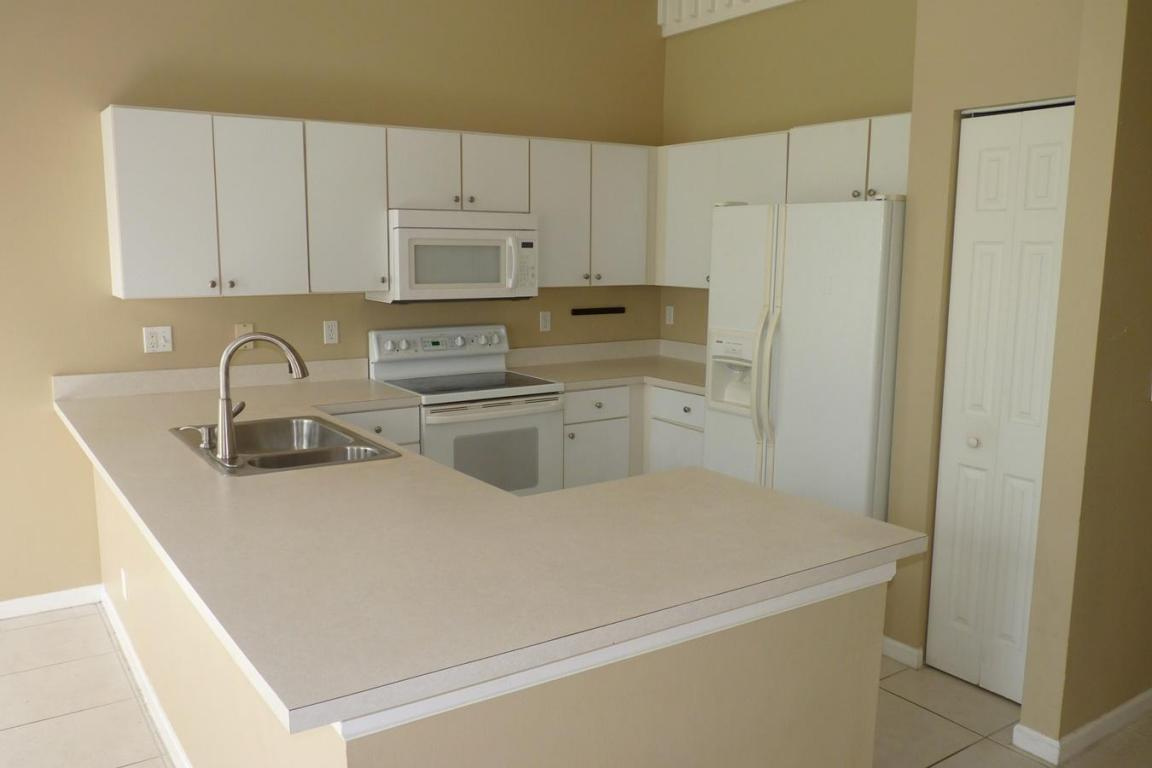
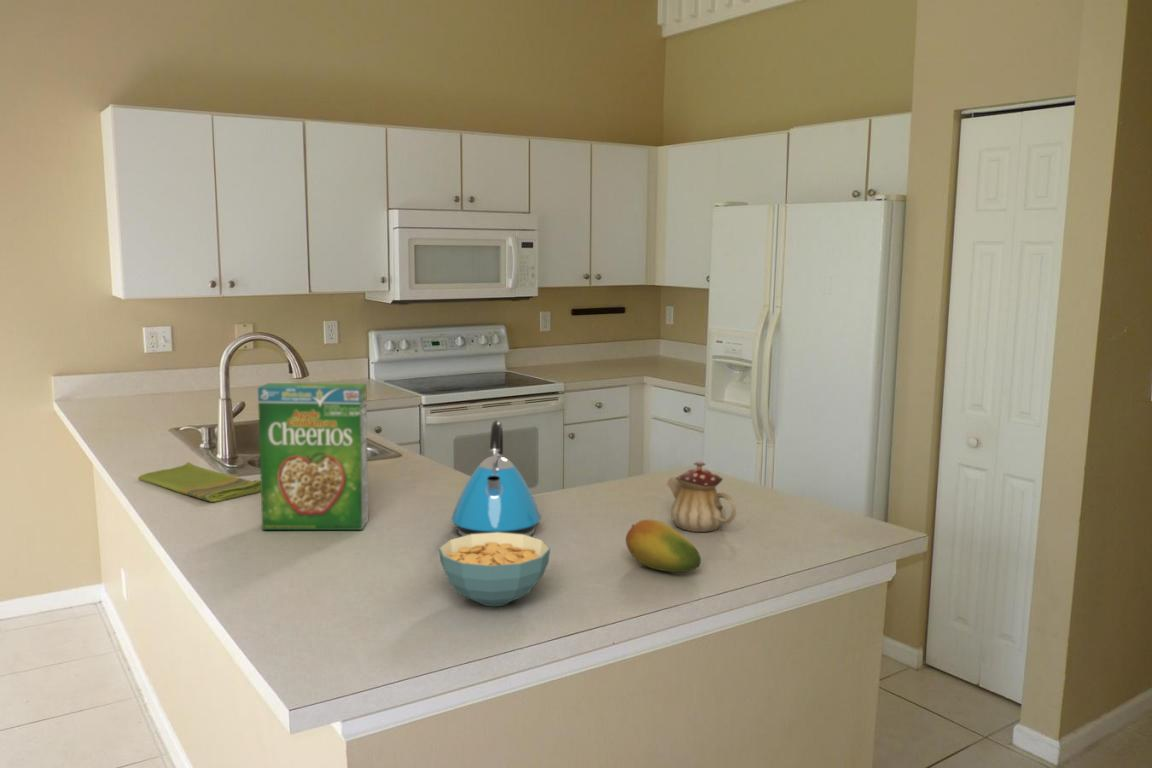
+ cereal bowl (494, 574)
+ kettle (496, 475)
+ cereal box (314, 456)
+ fruit (661, 546)
+ dish towel (199, 480)
+ teapot (701, 494)
